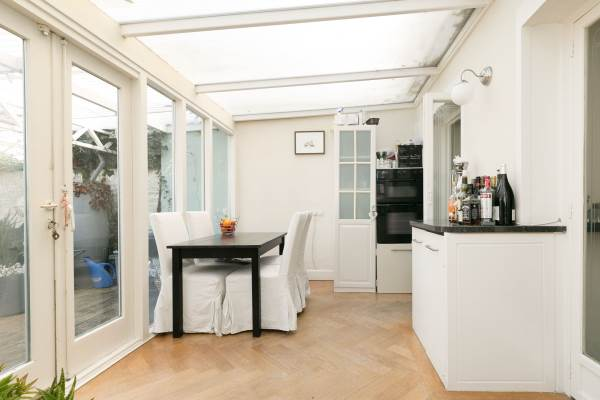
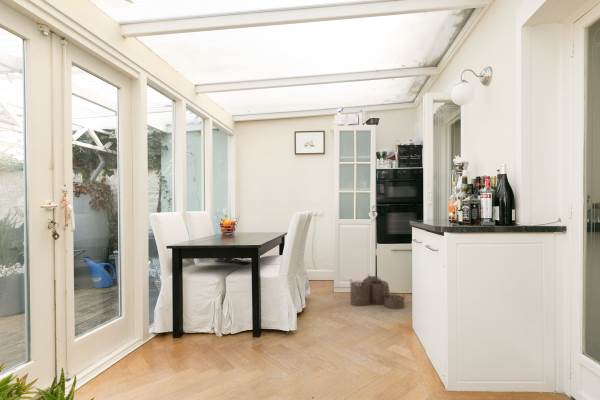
+ woven basket (377, 289)
